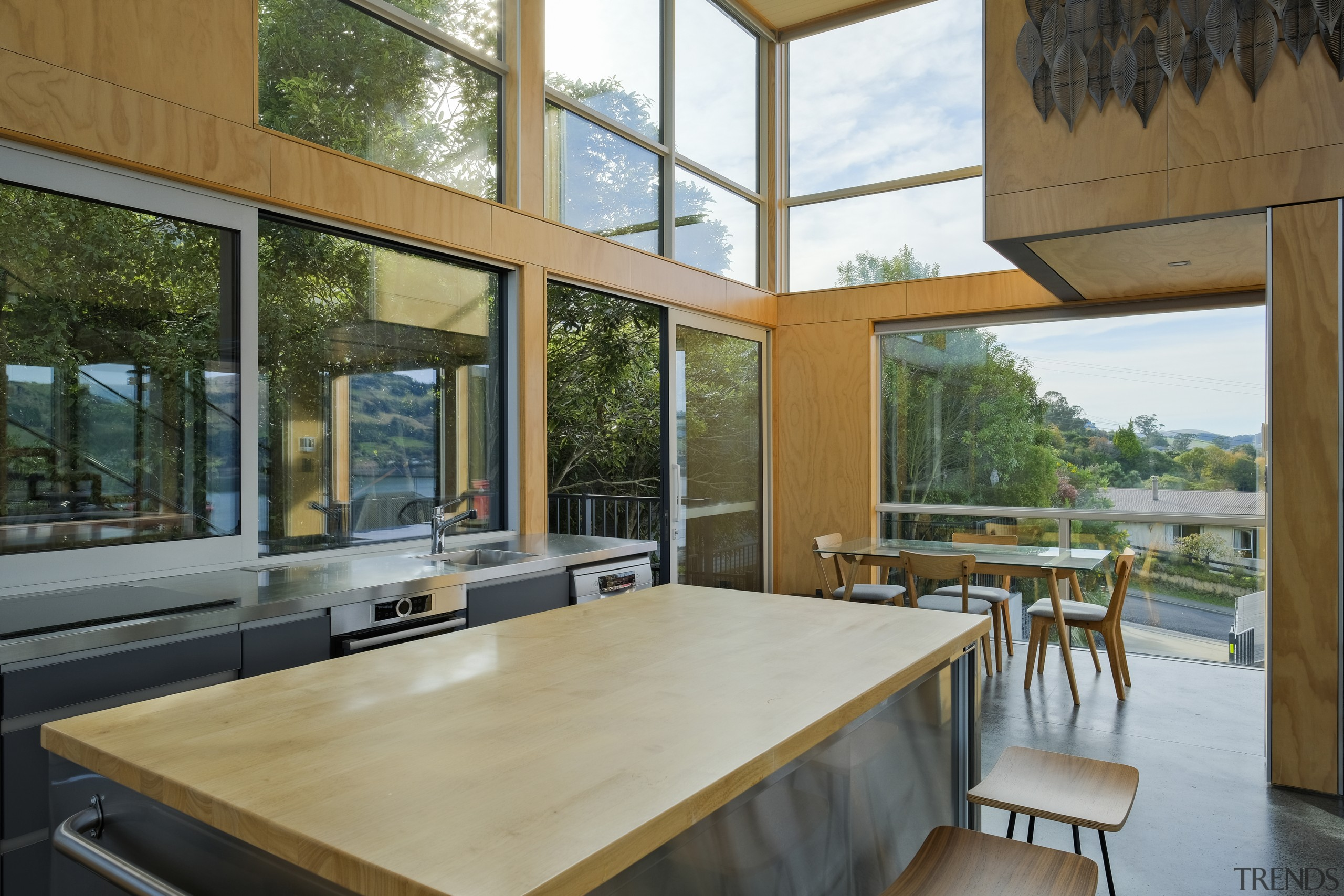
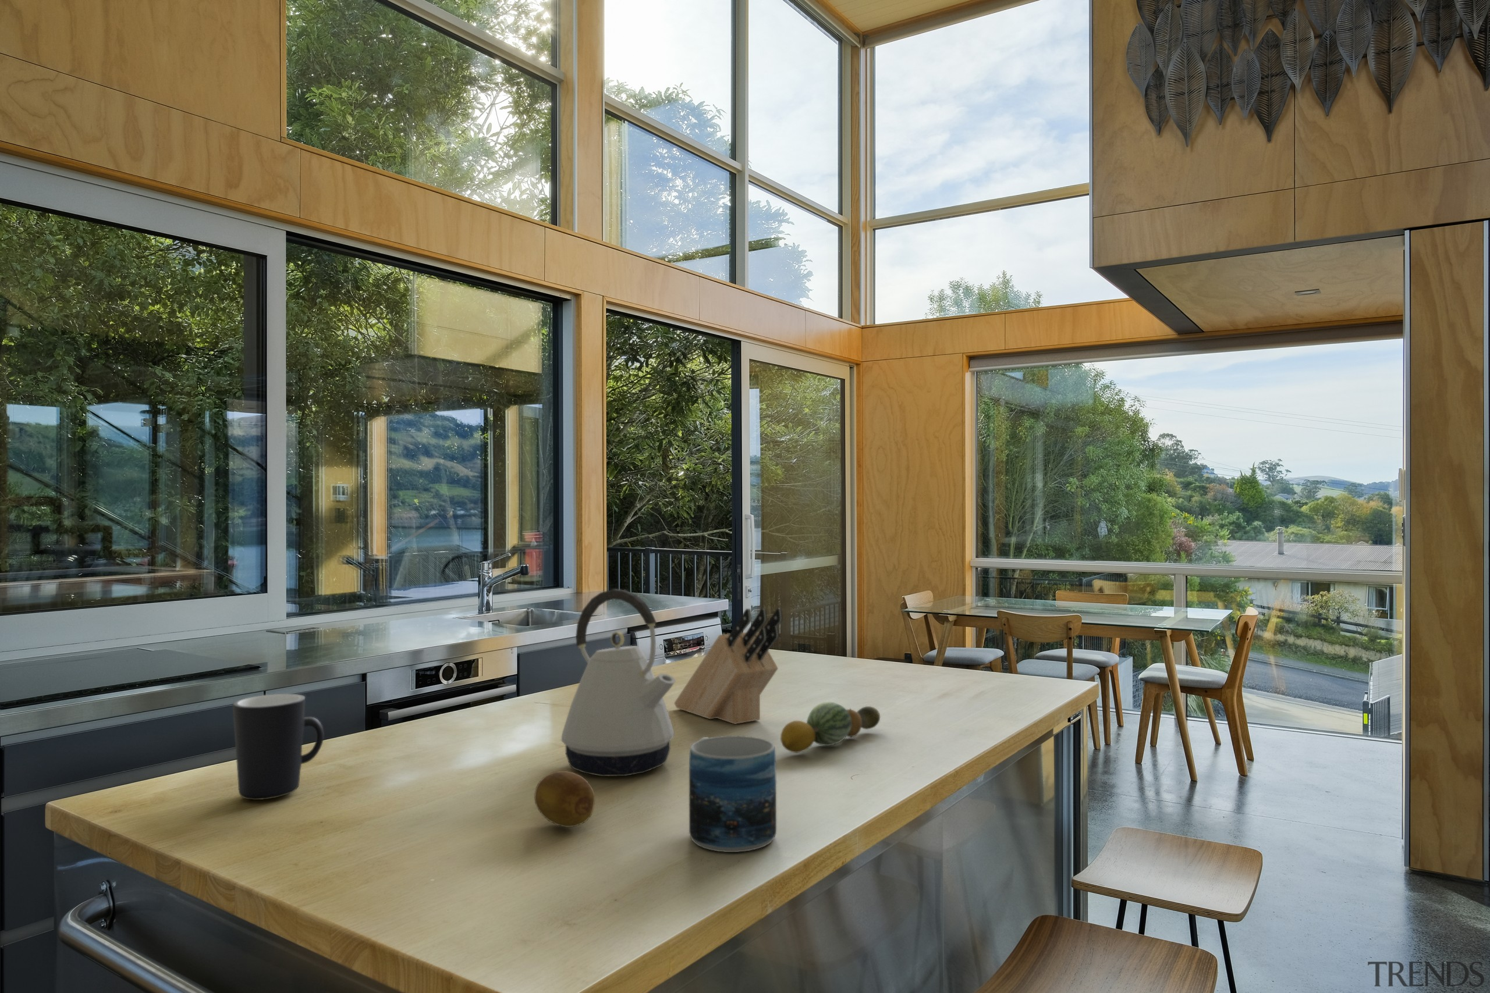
+ mug (724, 786)
+ fruit (564, 798)
+ mug (280, 745)
+ fruit (837, 720)
+ kettle (621, 677)
+ knife block (729, 659)
